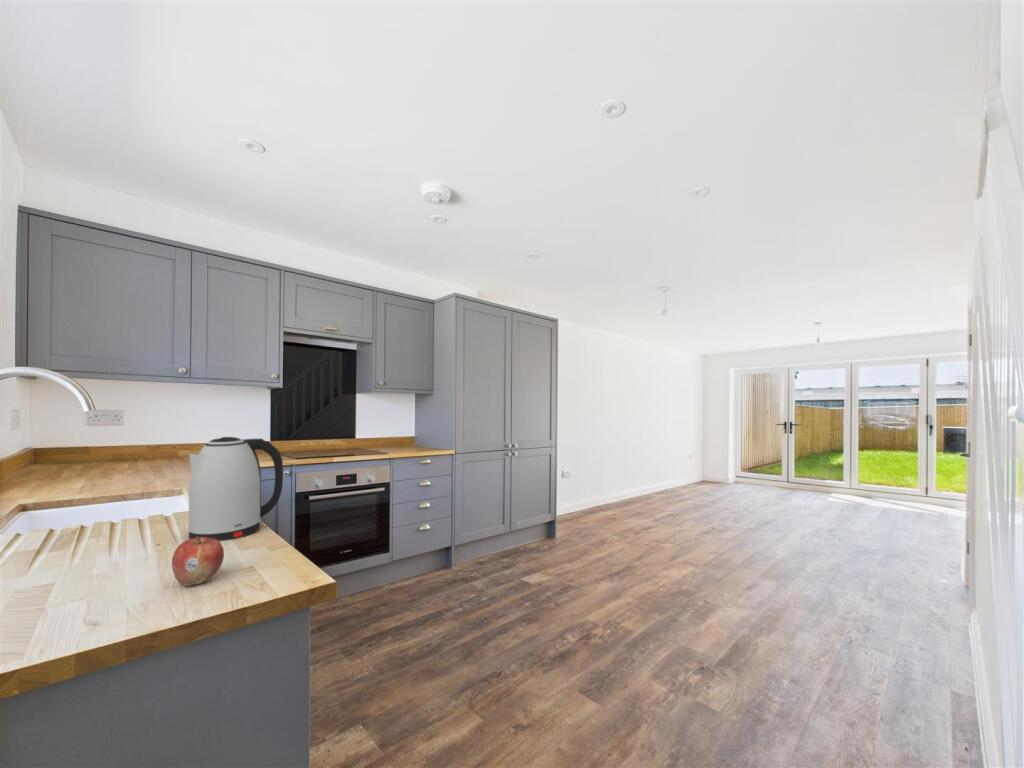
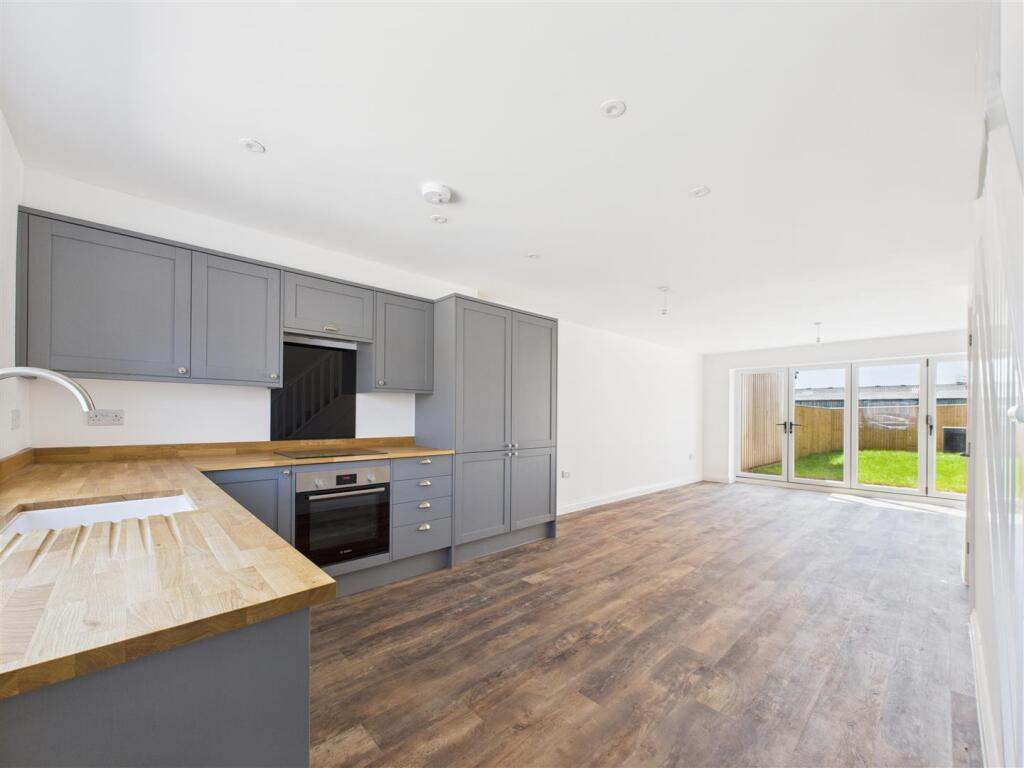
- fruit (199, 557)
- kettle (238, 482)
